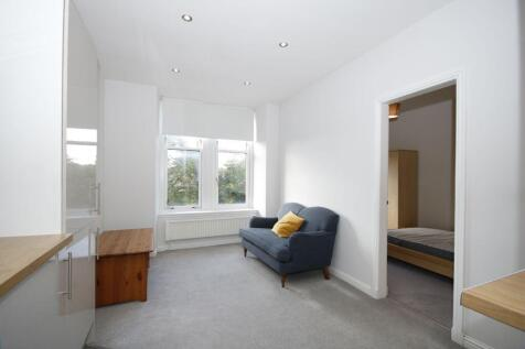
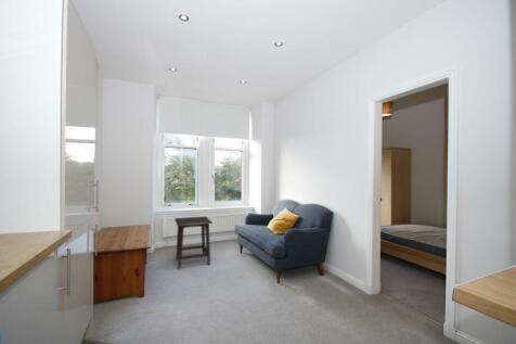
+ side table (192, 246)
